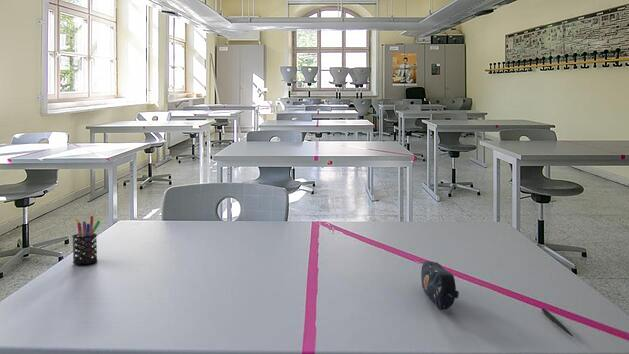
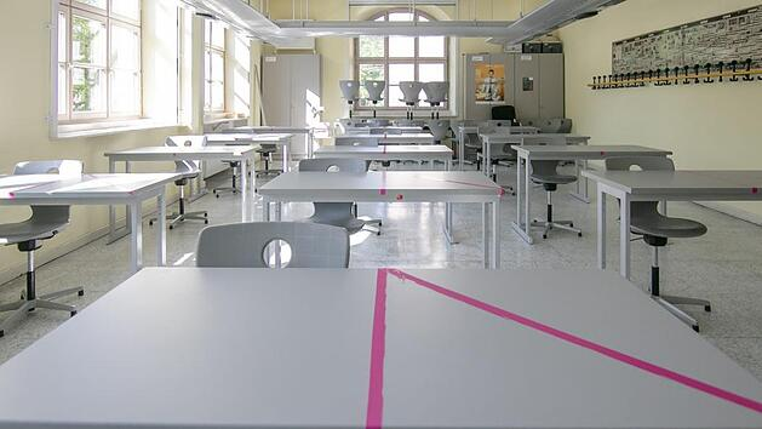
- pen (556, 321)
- pencil case (436, 283)
- pen holder (87, 238)
